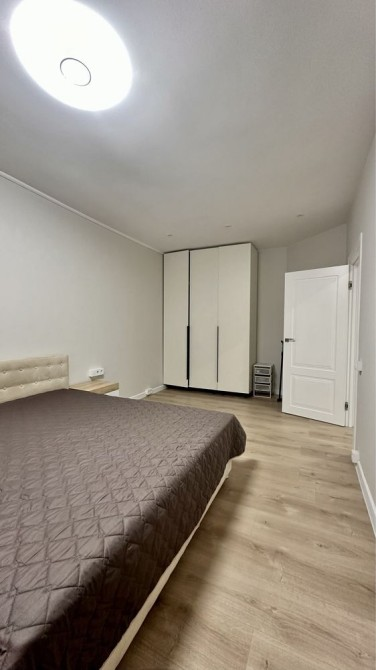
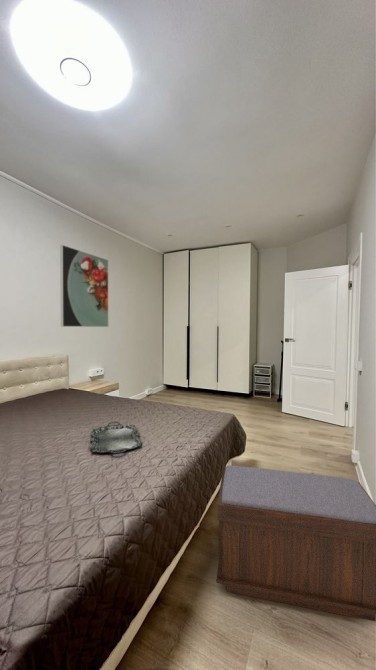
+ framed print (86, 290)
+ serving tray (115, 436)
+ bench (292, 530)
